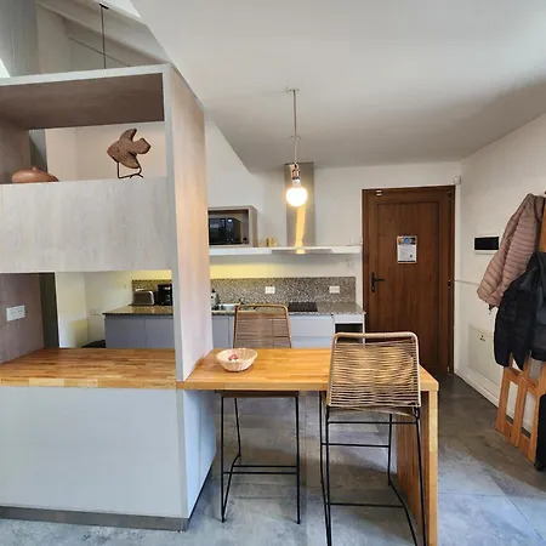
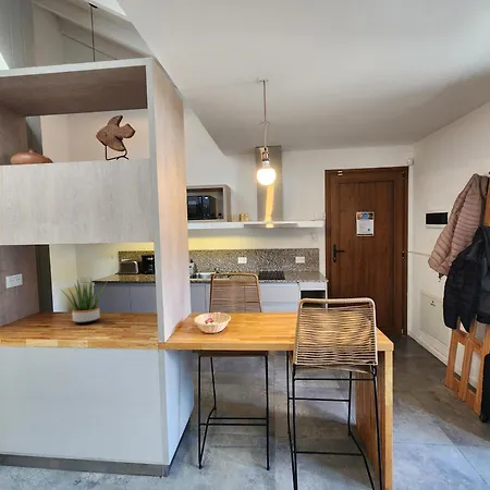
+ potted plant (85, 299)
